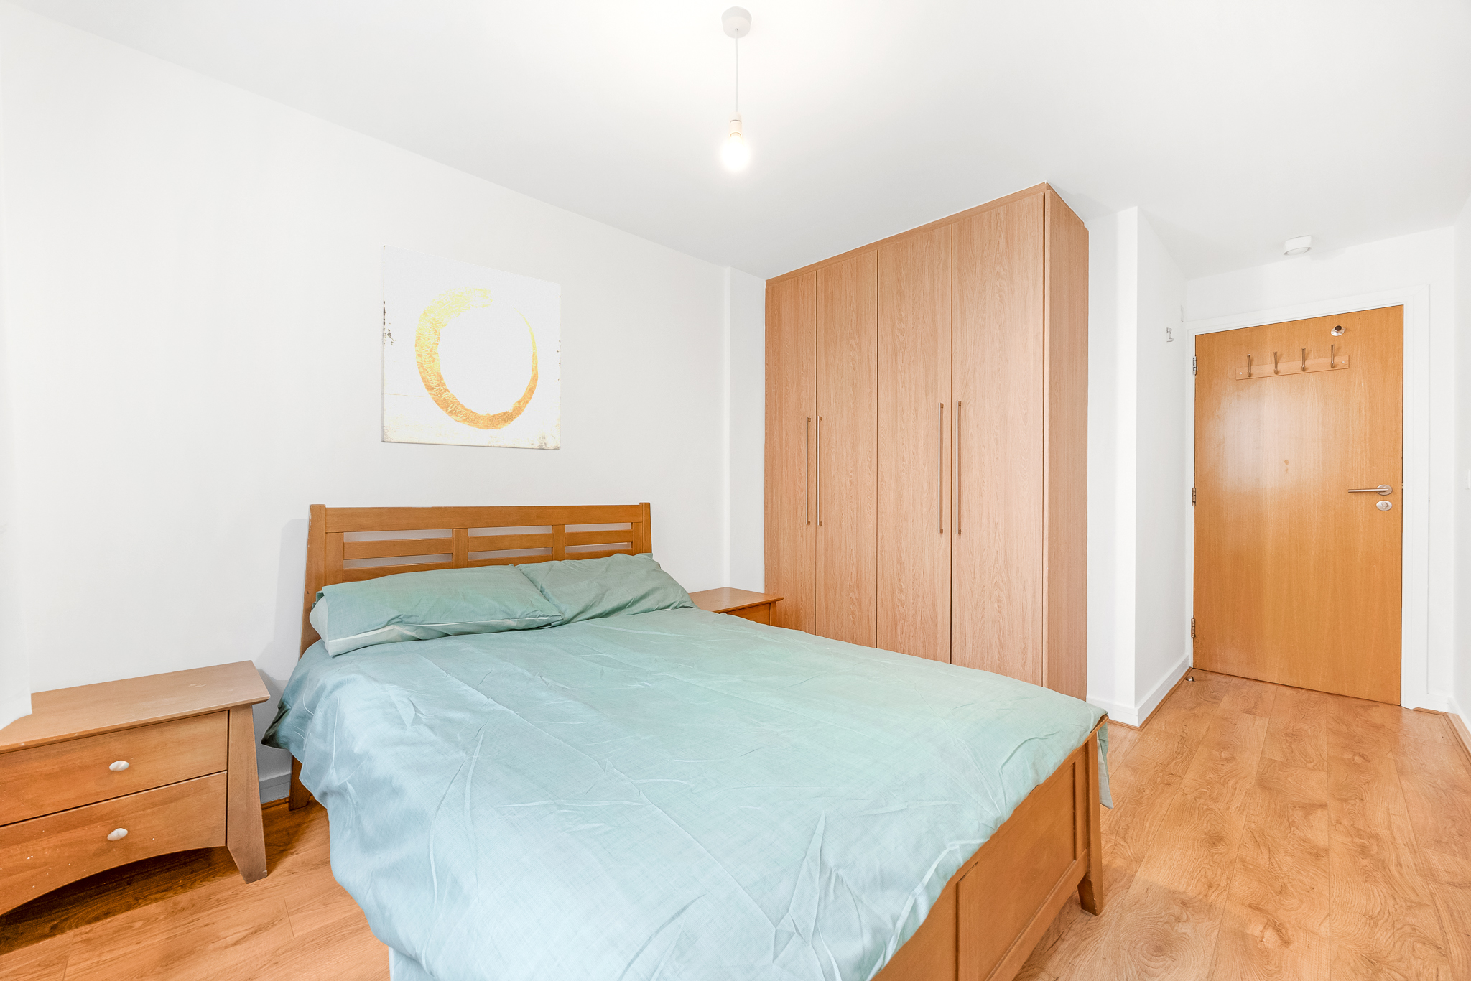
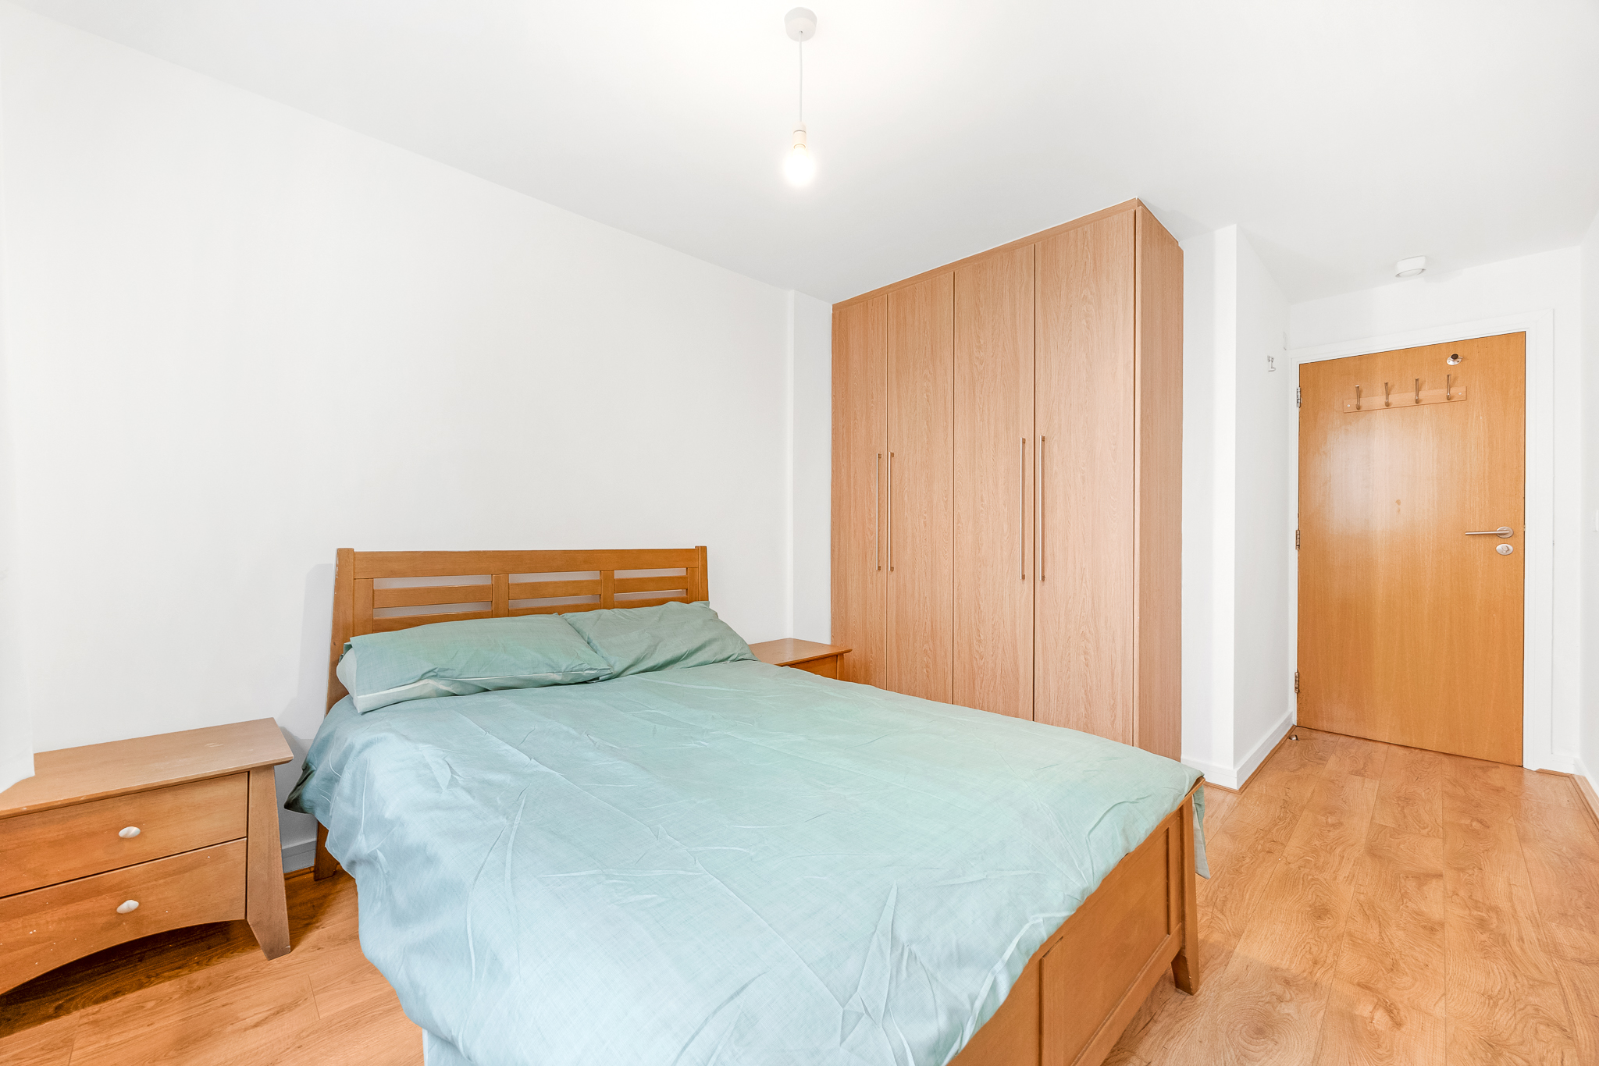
- wall art (477, 356)
